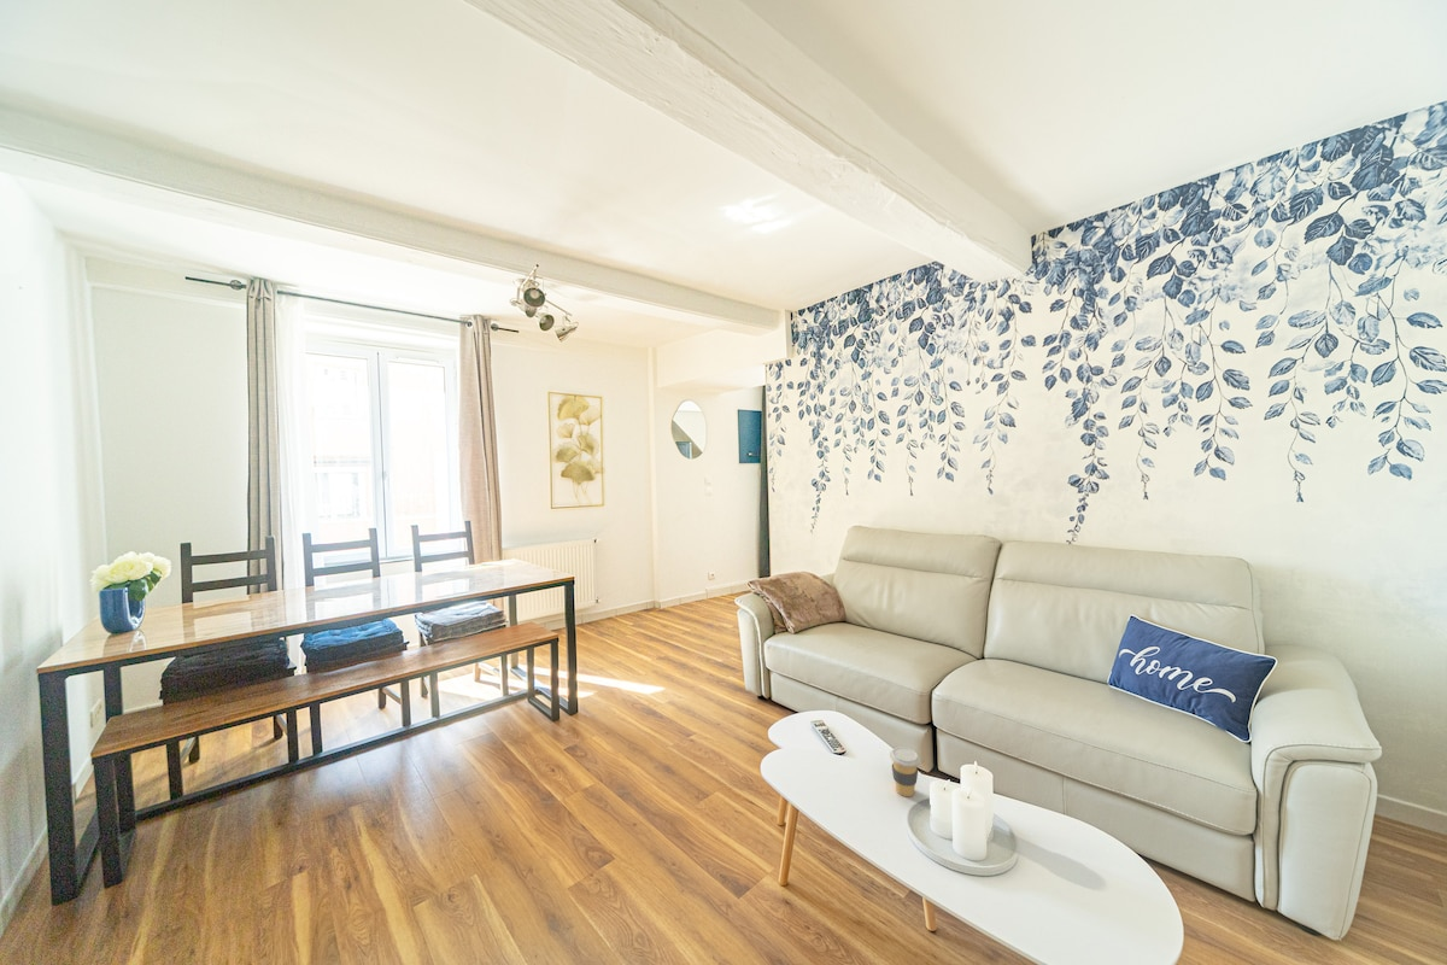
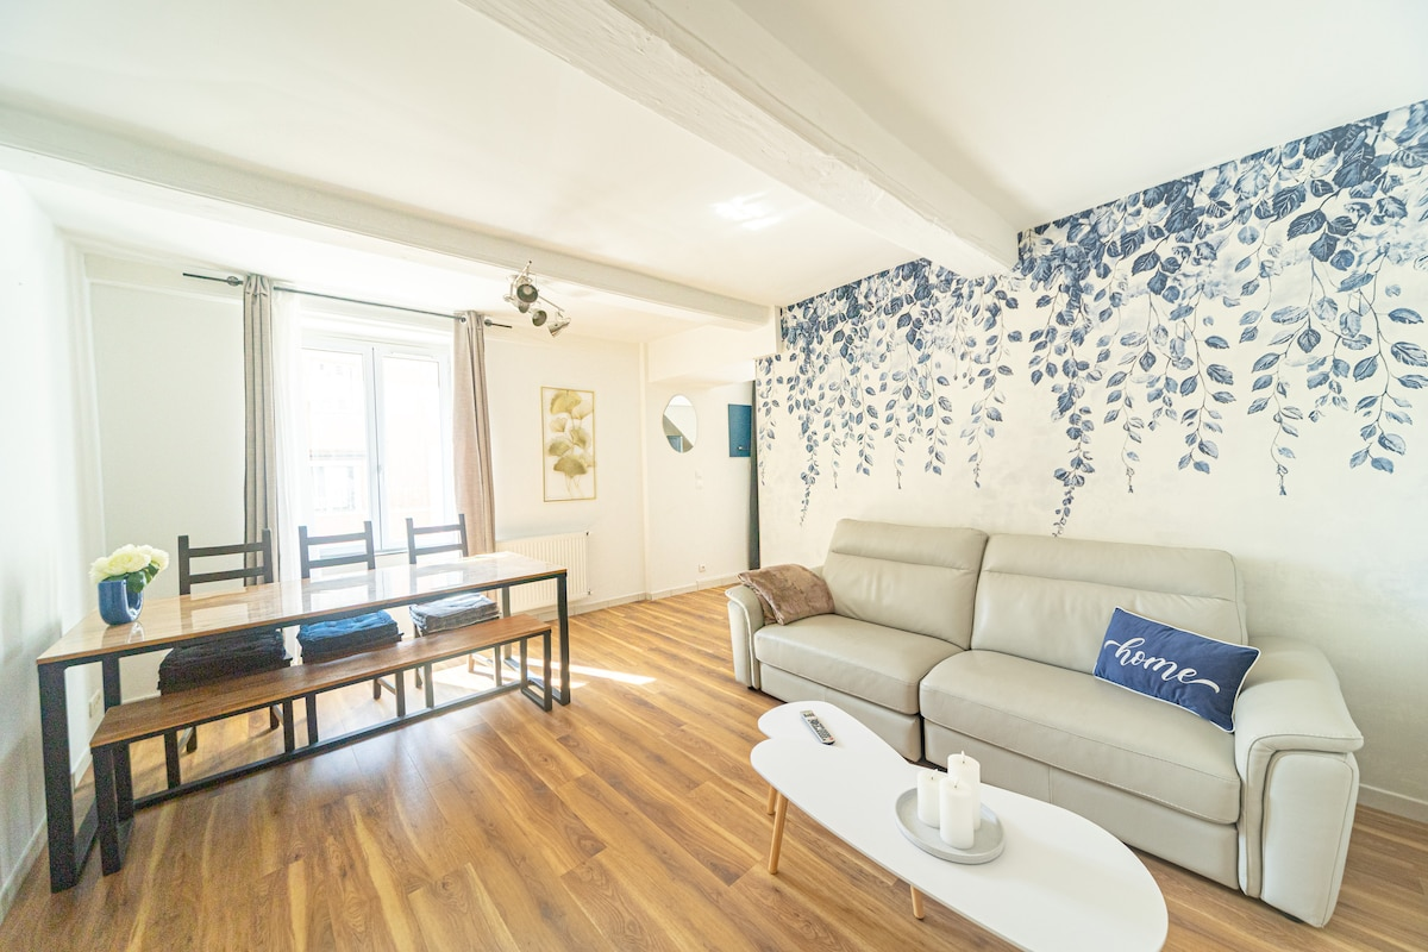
- coffee cup (904, 772)
